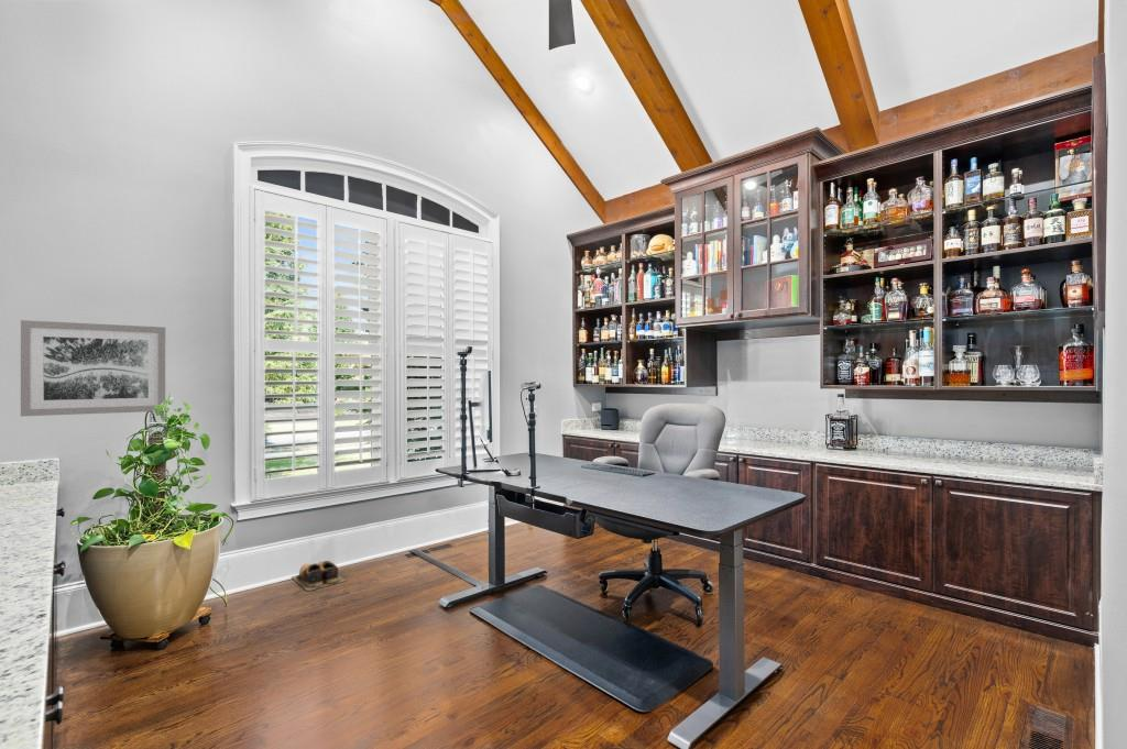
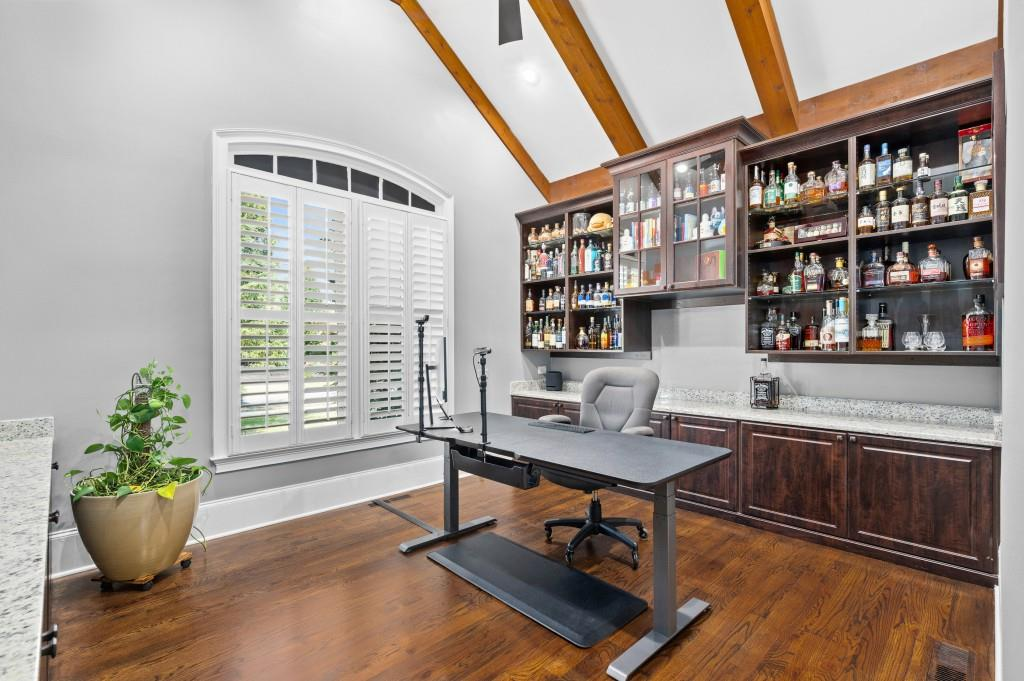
- shoes (318, 570)
- wall art (97, 368)
